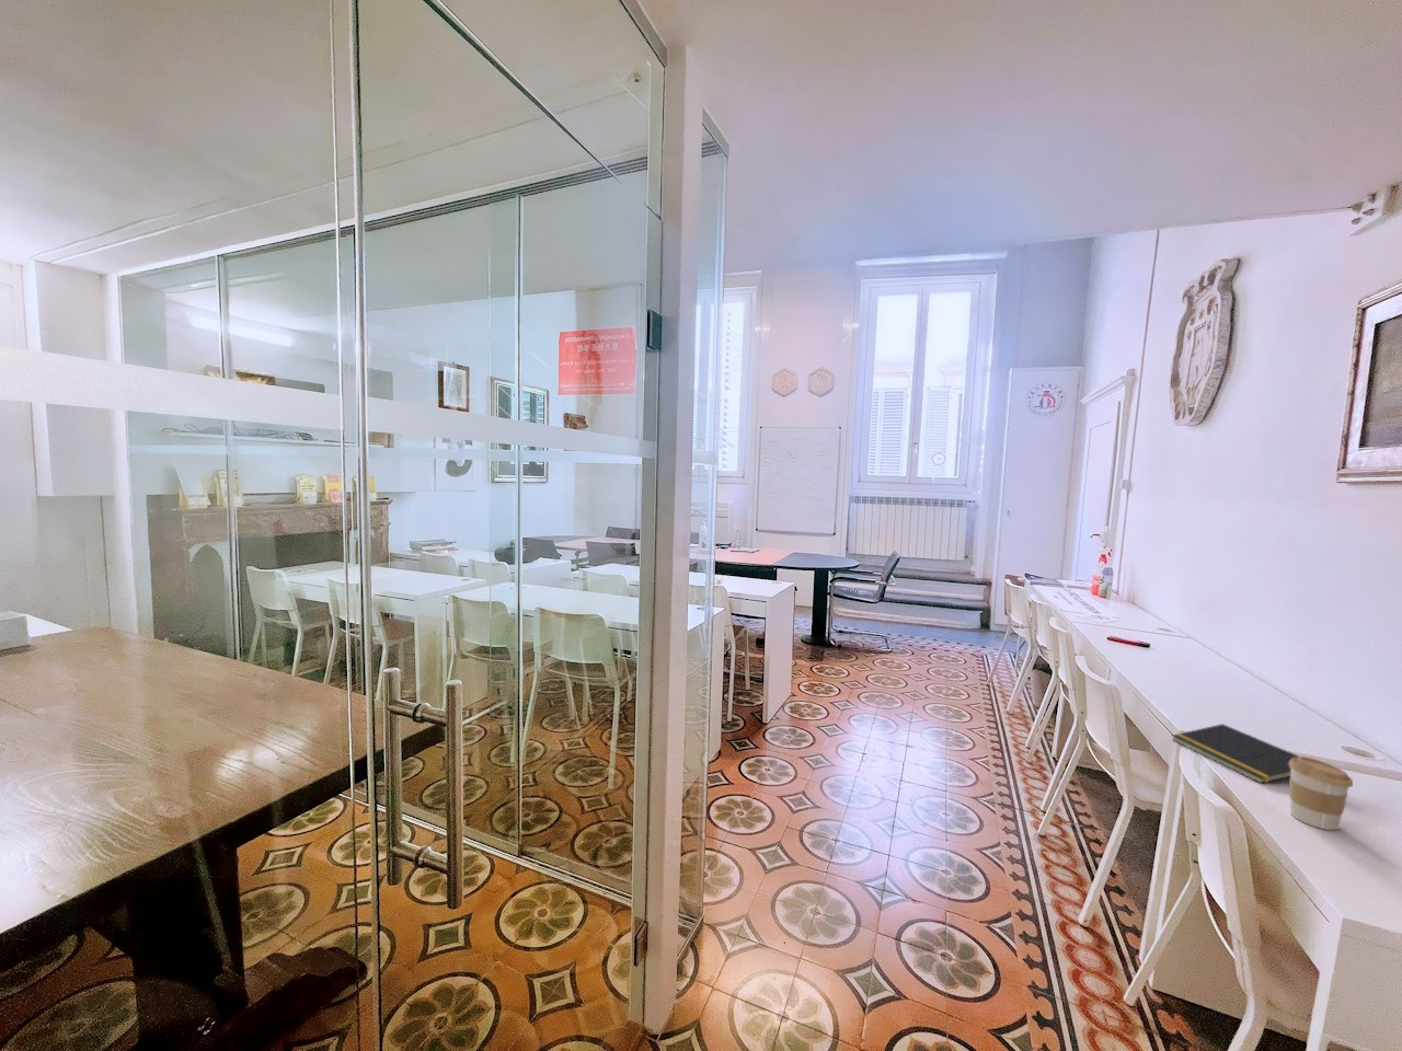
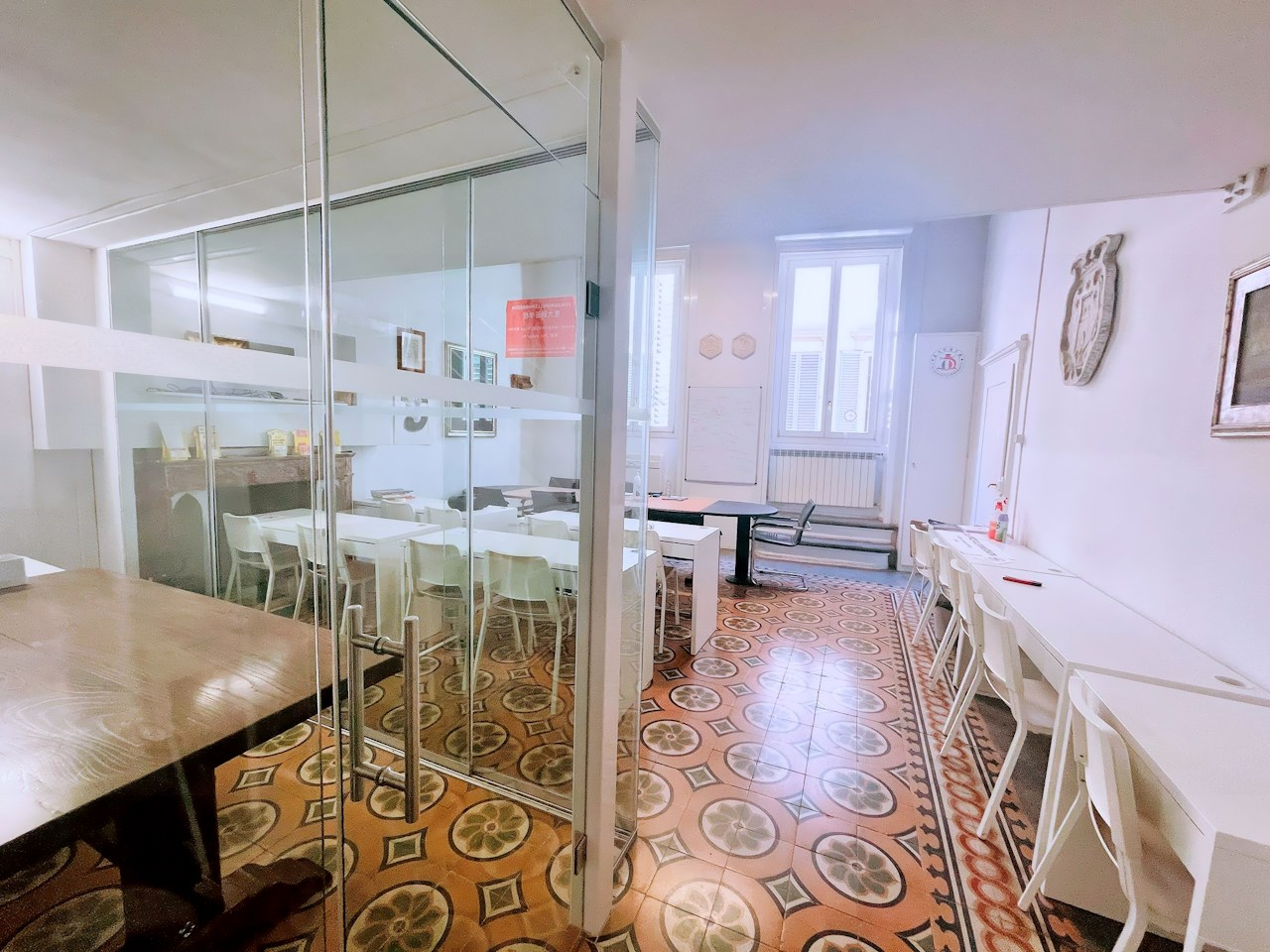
- notepad (1240, 751)
- coffee cup (1317, 792)
